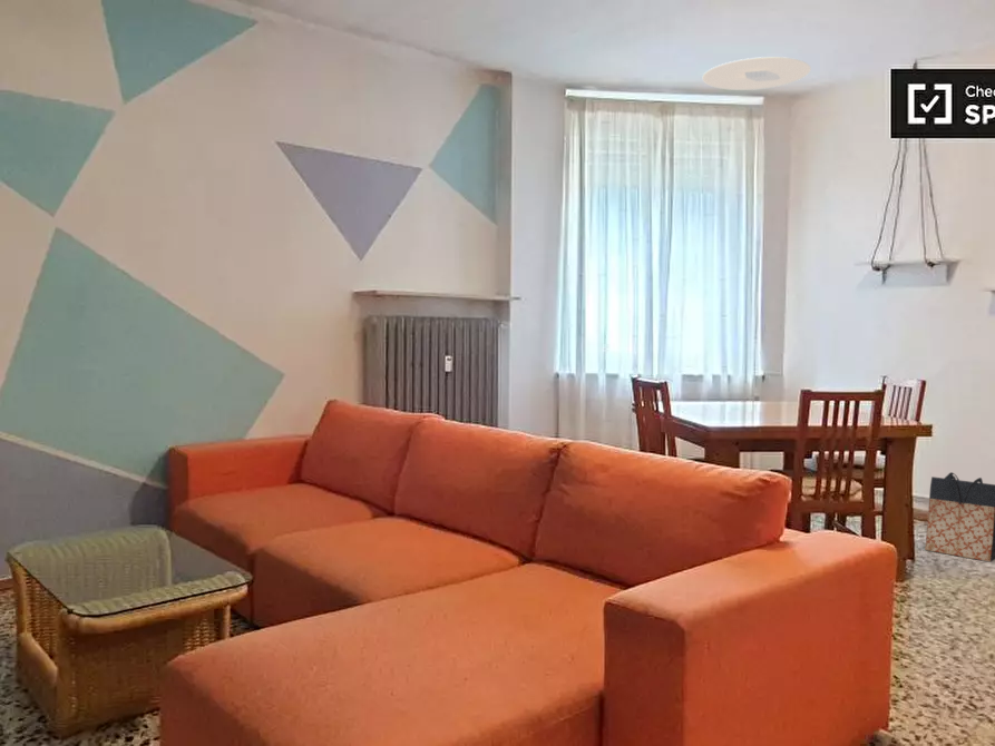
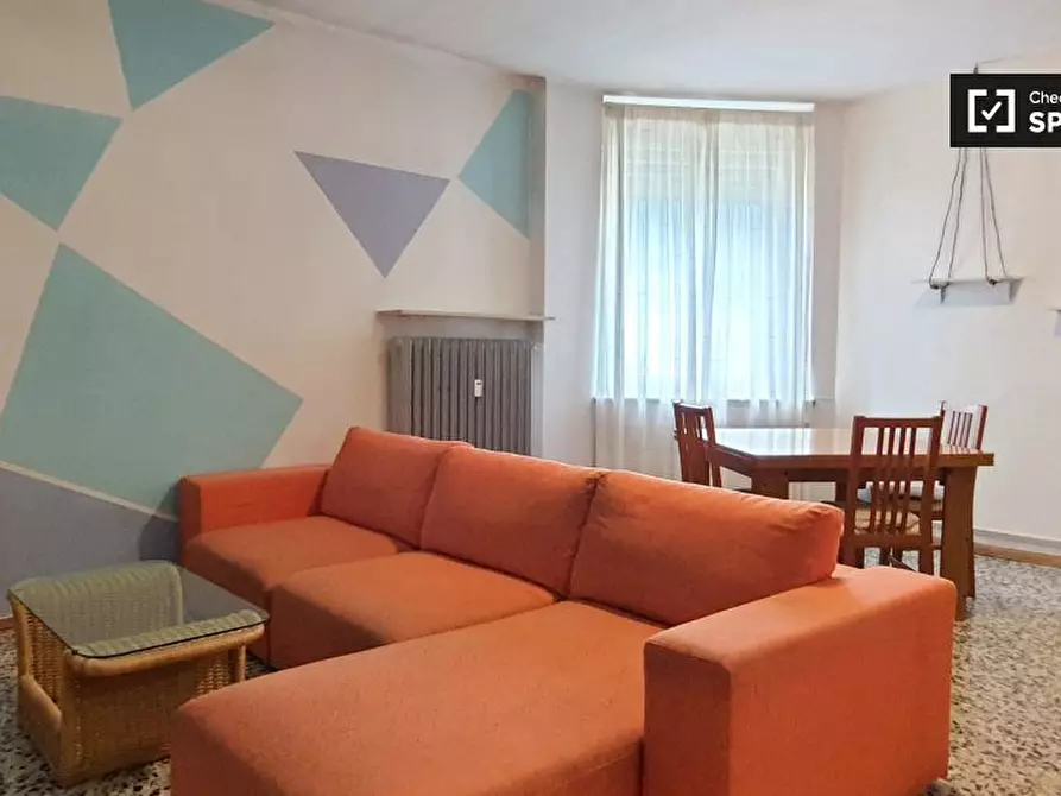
- bag (962, 513)
- ceiling light (755, 69)
